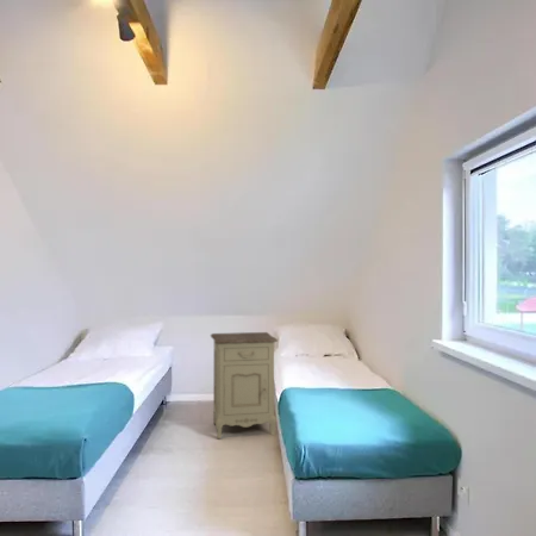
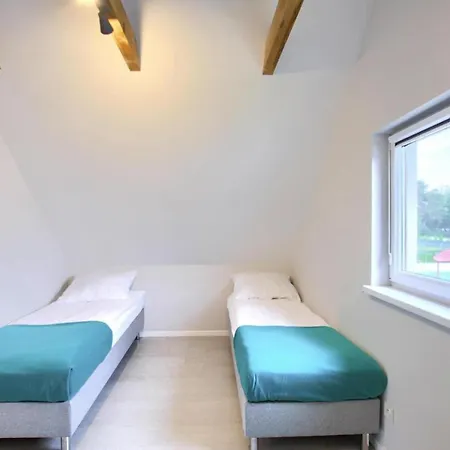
- nightstand (243, 382)
